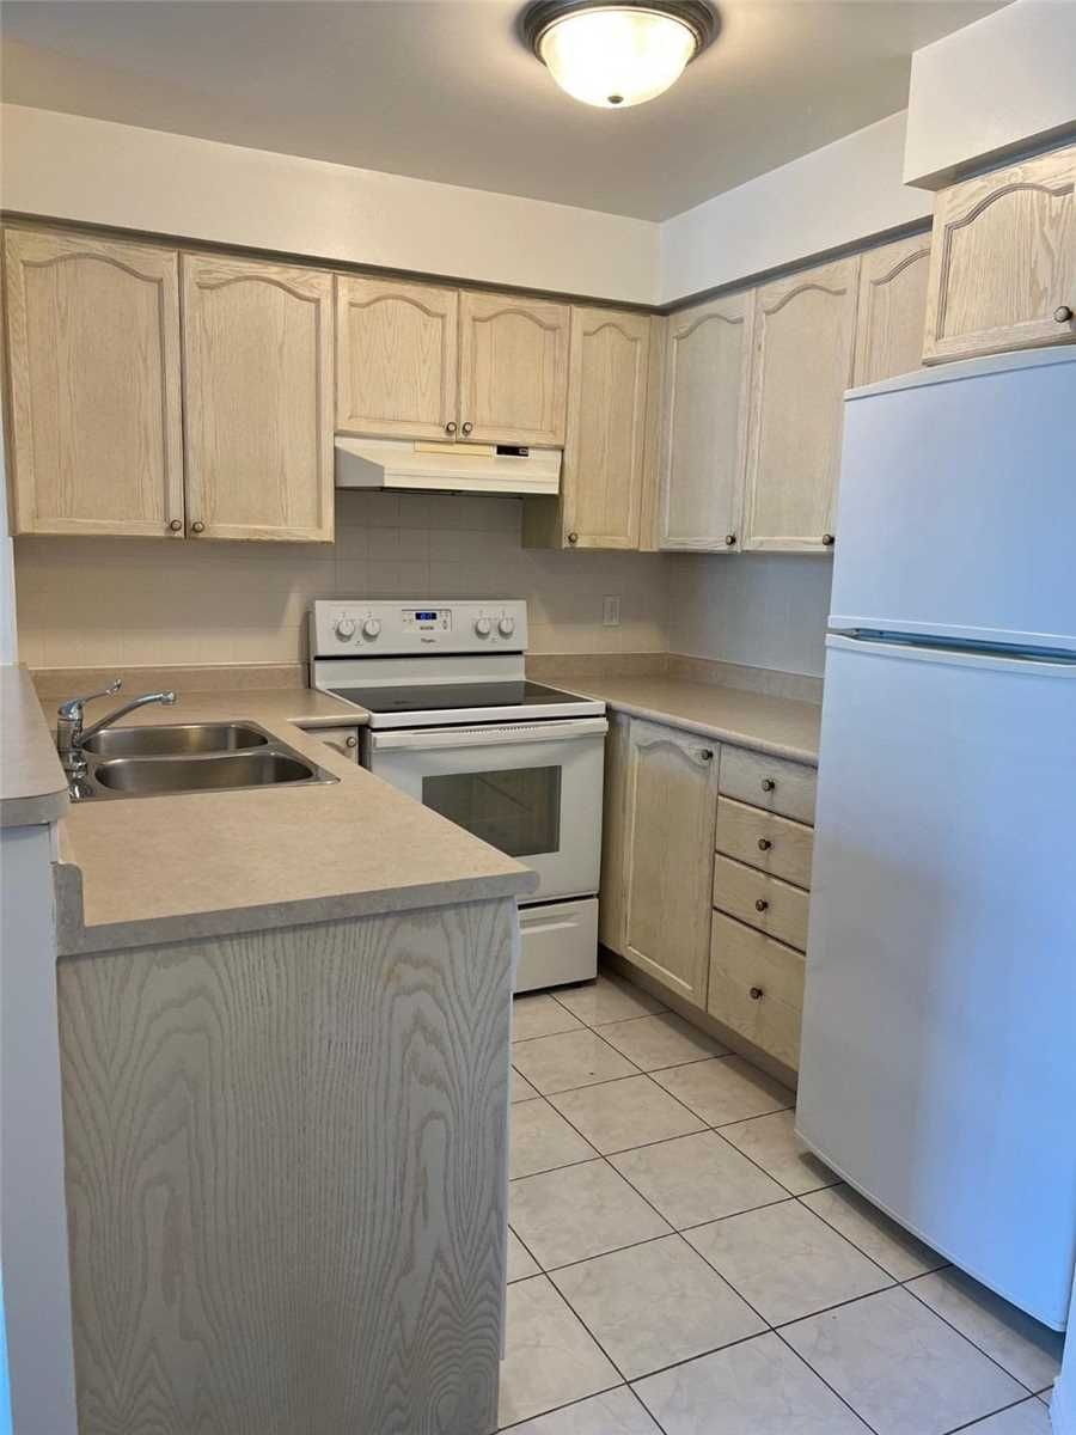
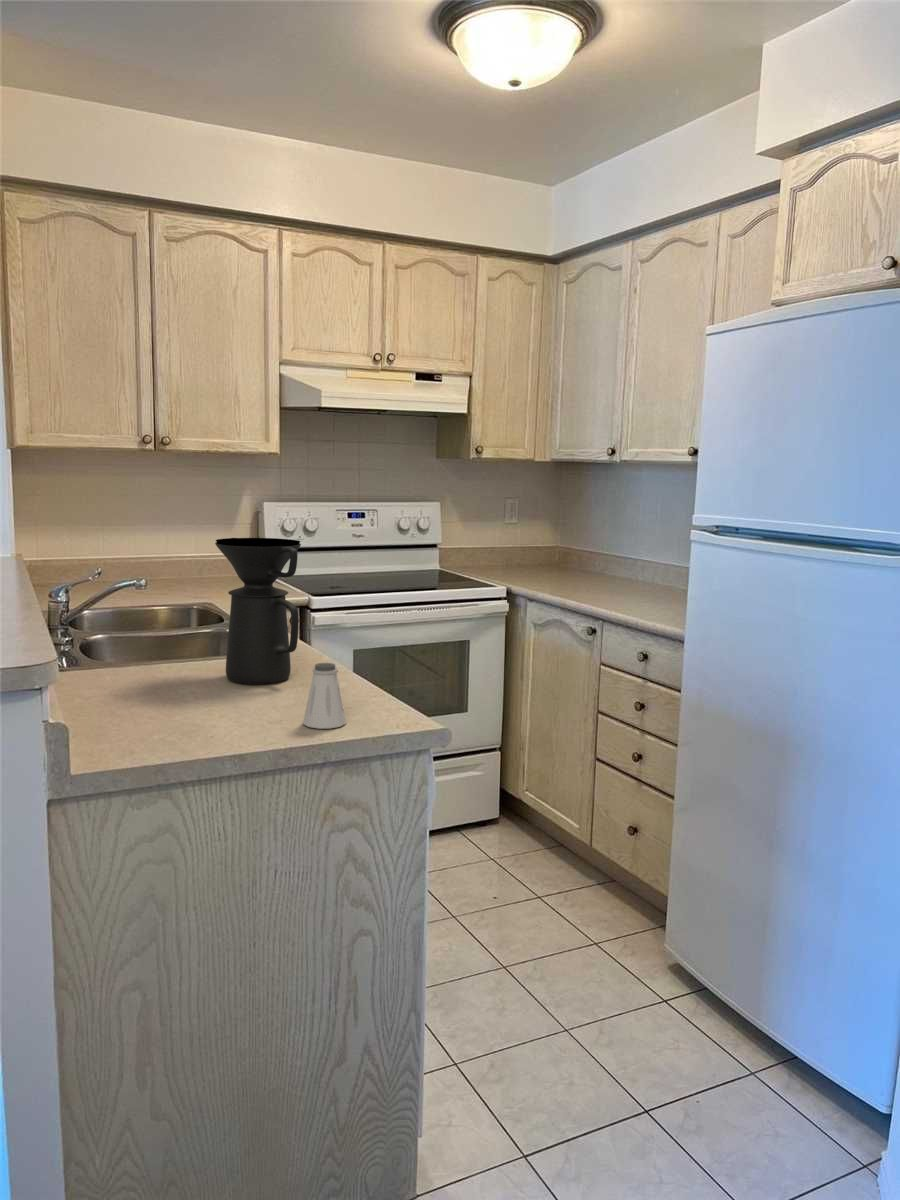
+ coffee maker (258, 609)
+ saltshaker (324, 693)
